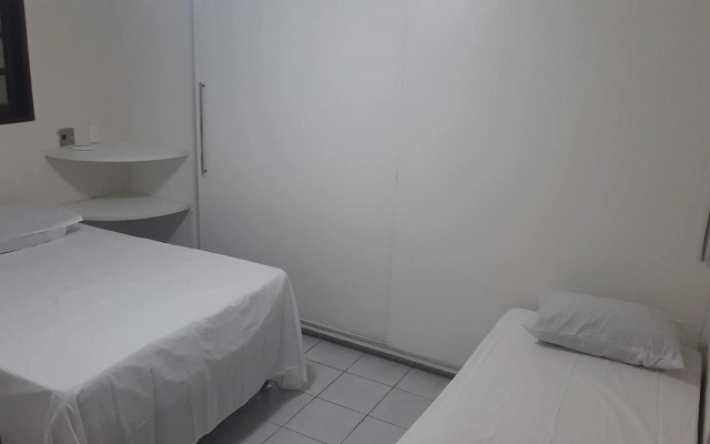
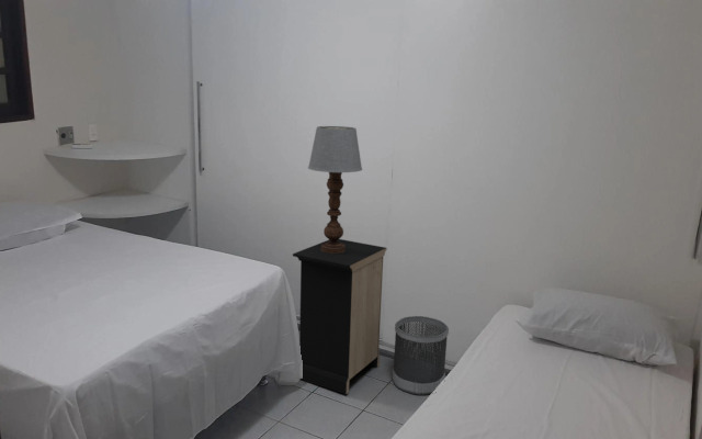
+ table lamp (335, 189)
+ nightstand (339, 312)
+ wastebasket (419, 353)
